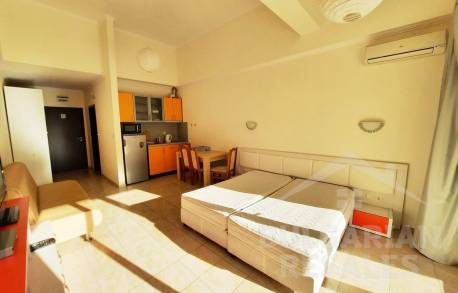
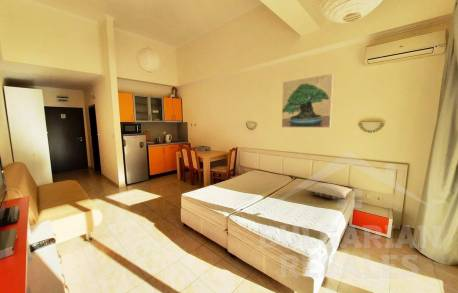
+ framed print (305, 103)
+ pillow (329, 189)
